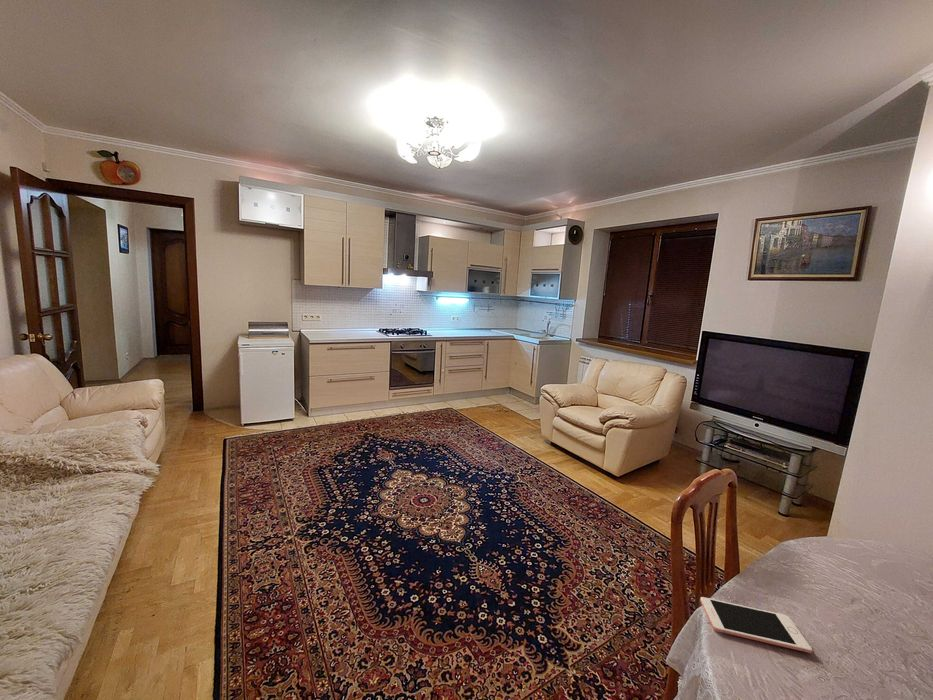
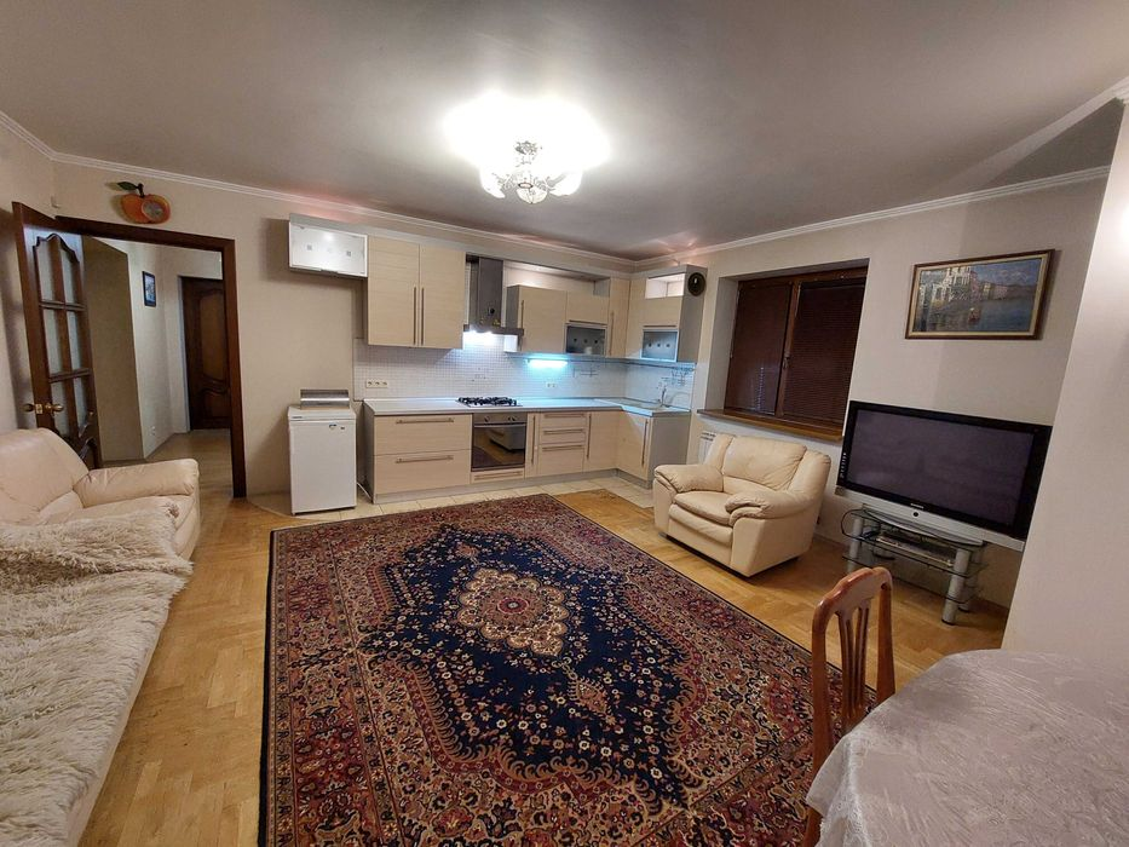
- cell phone (752, 623)
